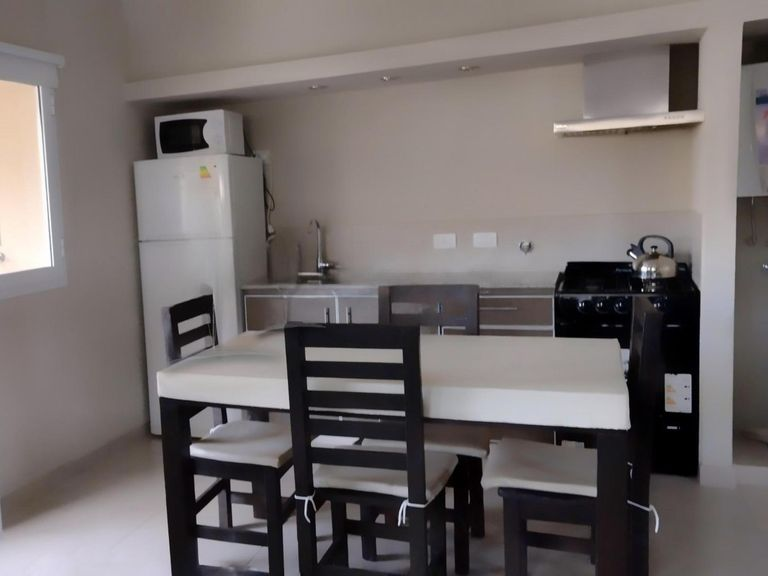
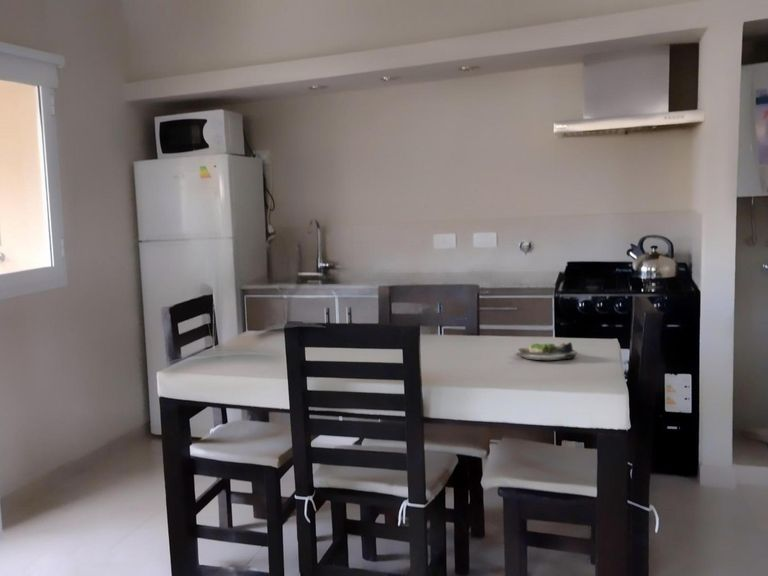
+ salad plate (548, 348)
